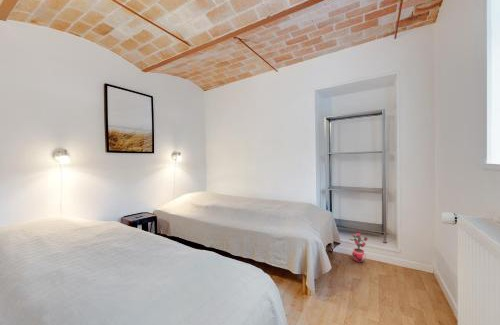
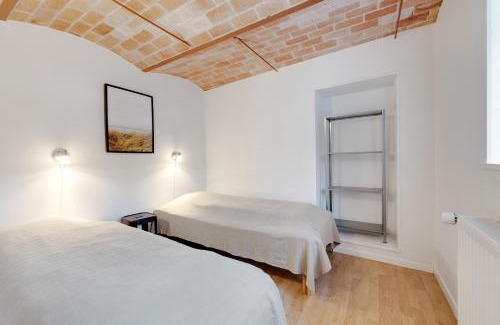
- potted plant (357, 245)
